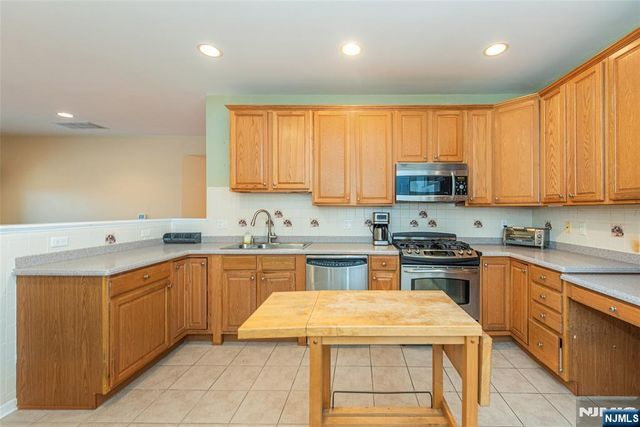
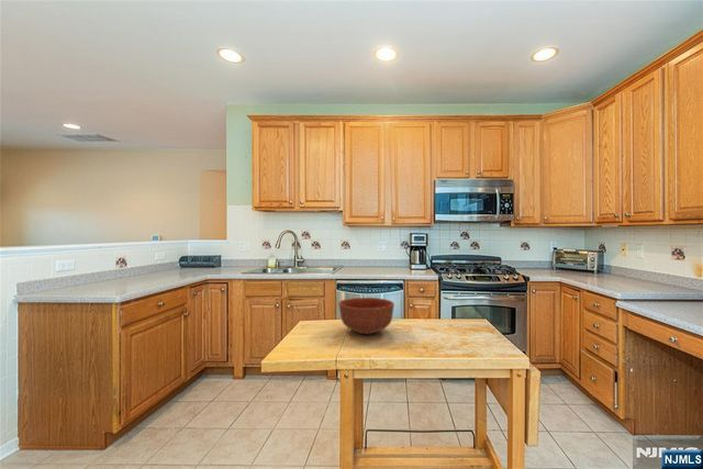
+ bowl (366, 316)
